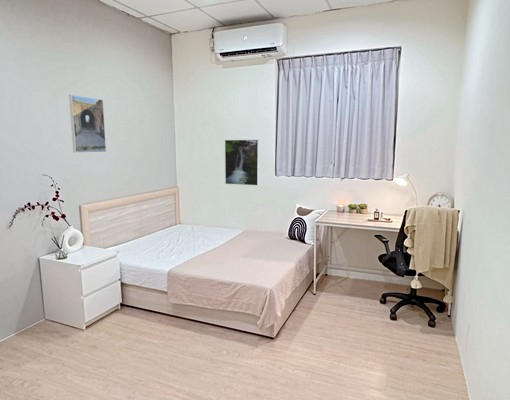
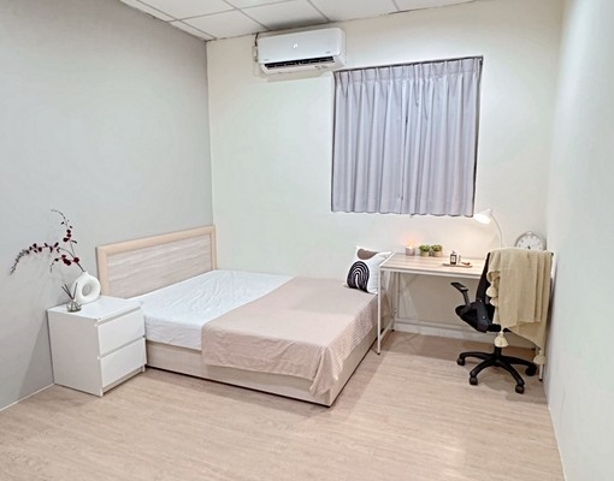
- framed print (88, 125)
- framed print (241, 162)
